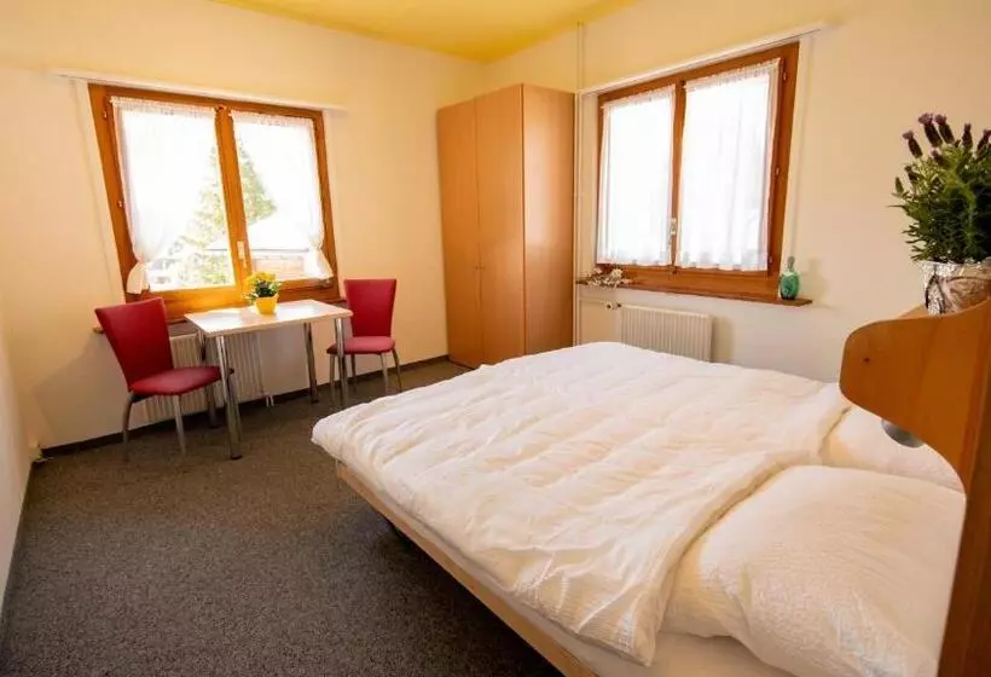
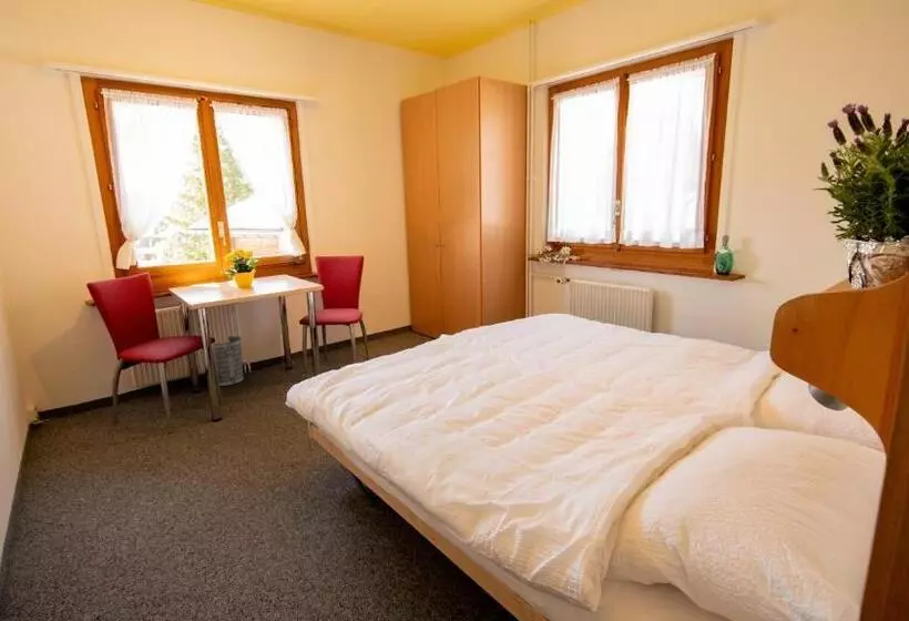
+ wastebasket (224, 360)
